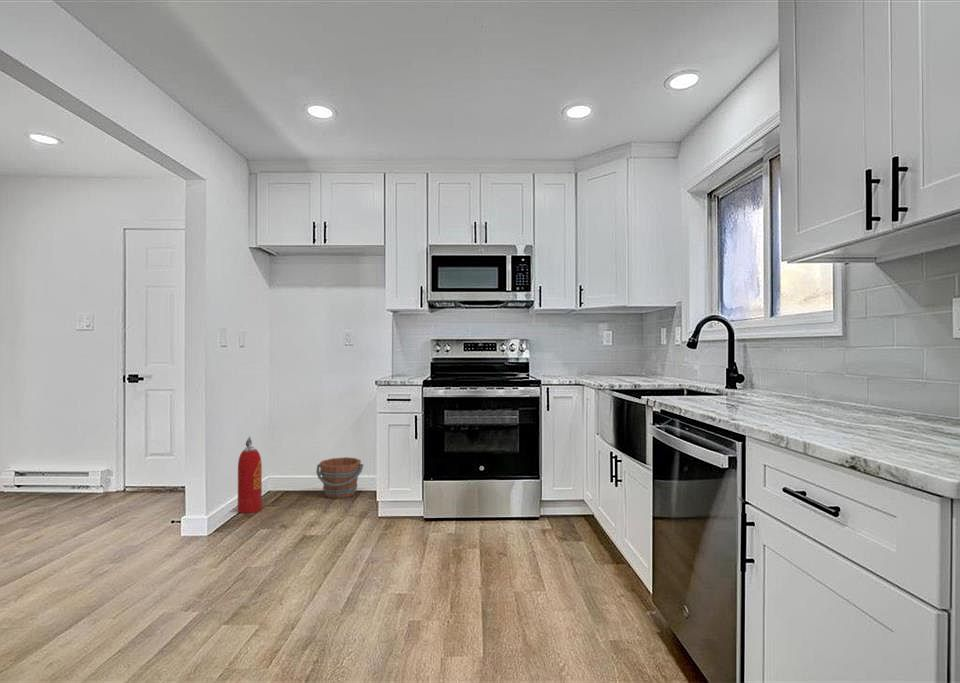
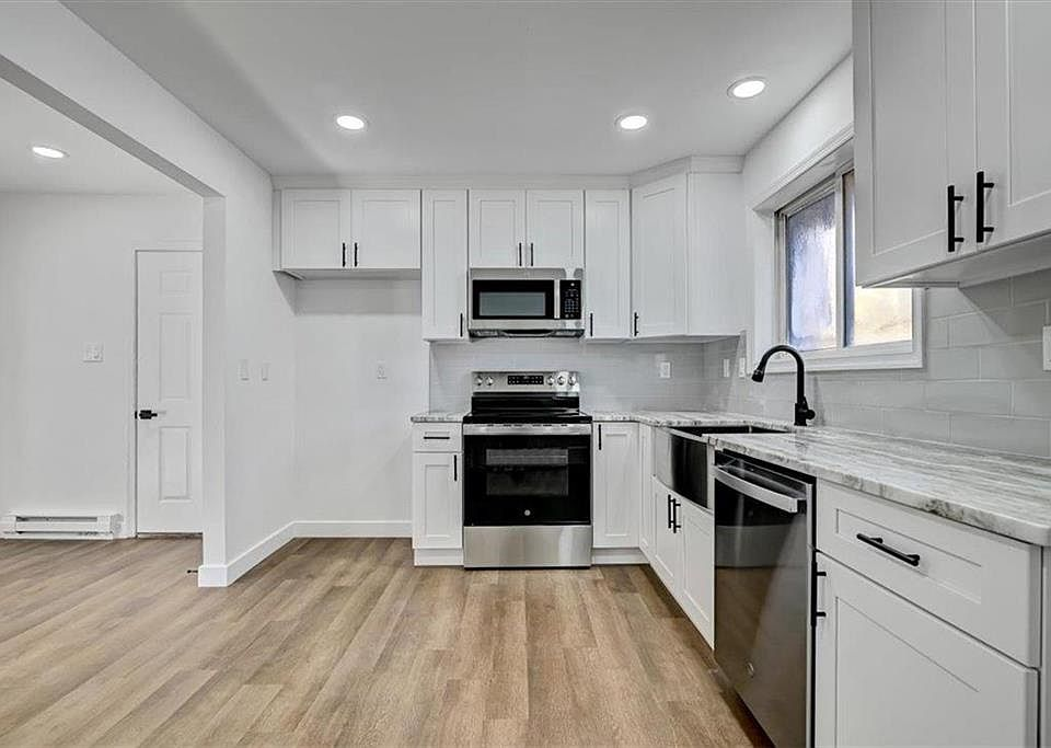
- bucket (340, 478)
- fire extinguisher (250, 473)
